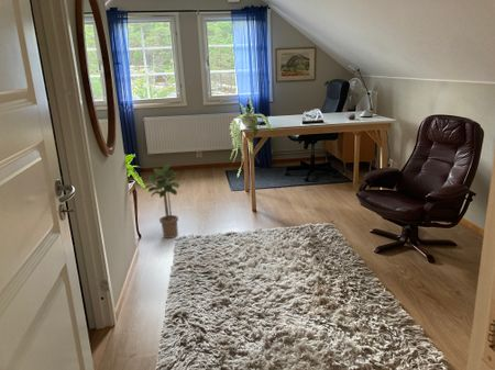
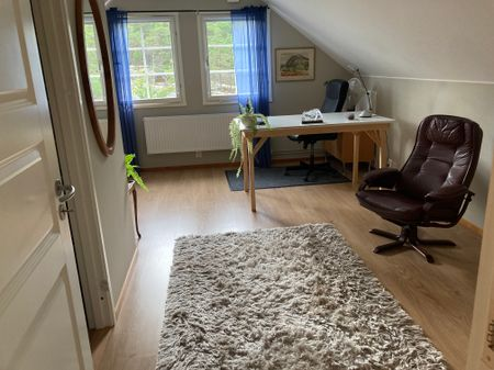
- potted plant (164, 202)
